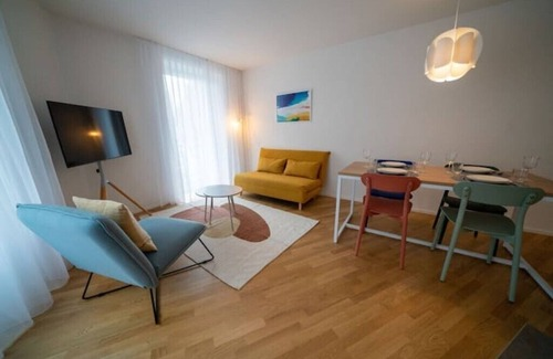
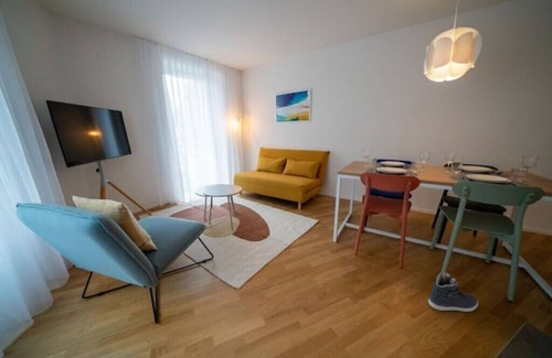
+ sneaker (455, 290)
